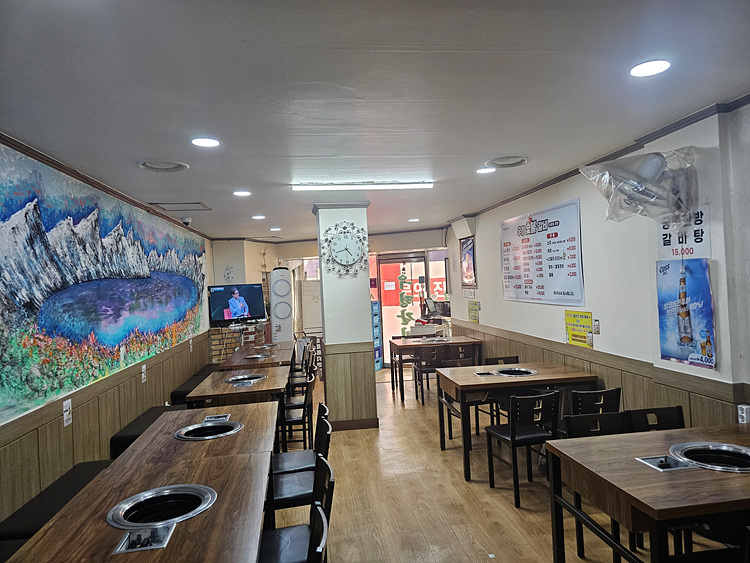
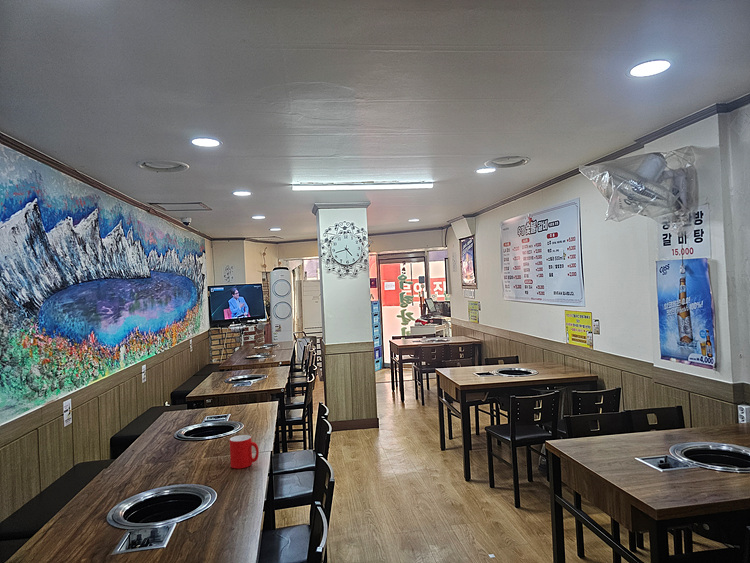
+ cup (244, 451)
